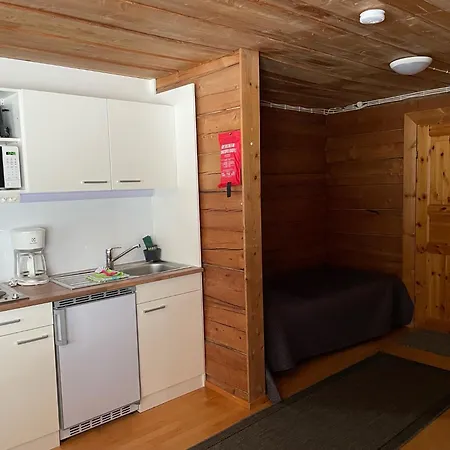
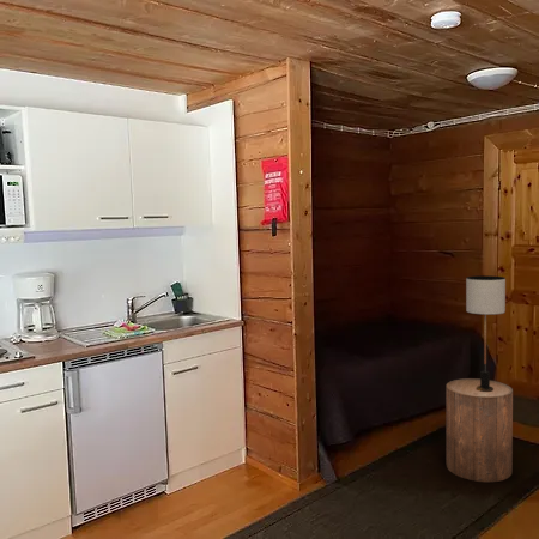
+ table lamp (485, 333)
+ stool (478, 428)
